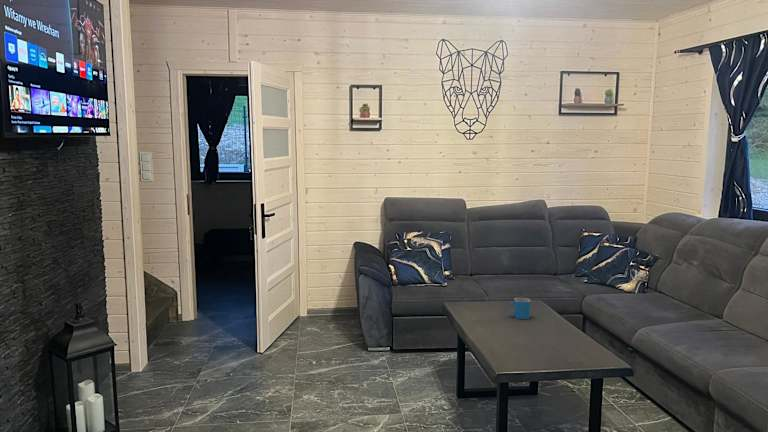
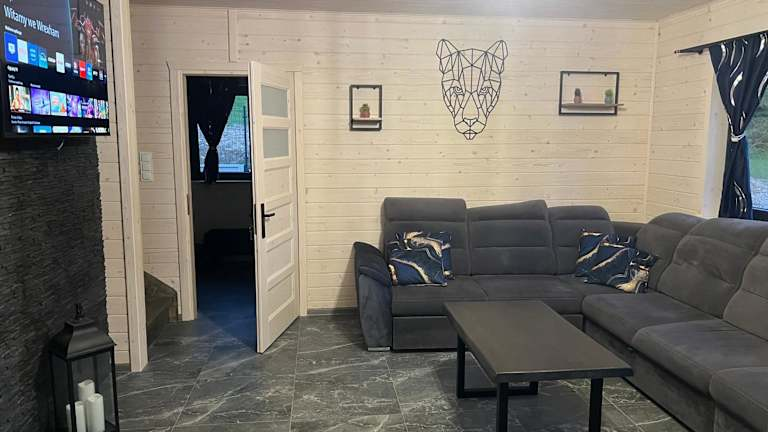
- mug (518, 308)
